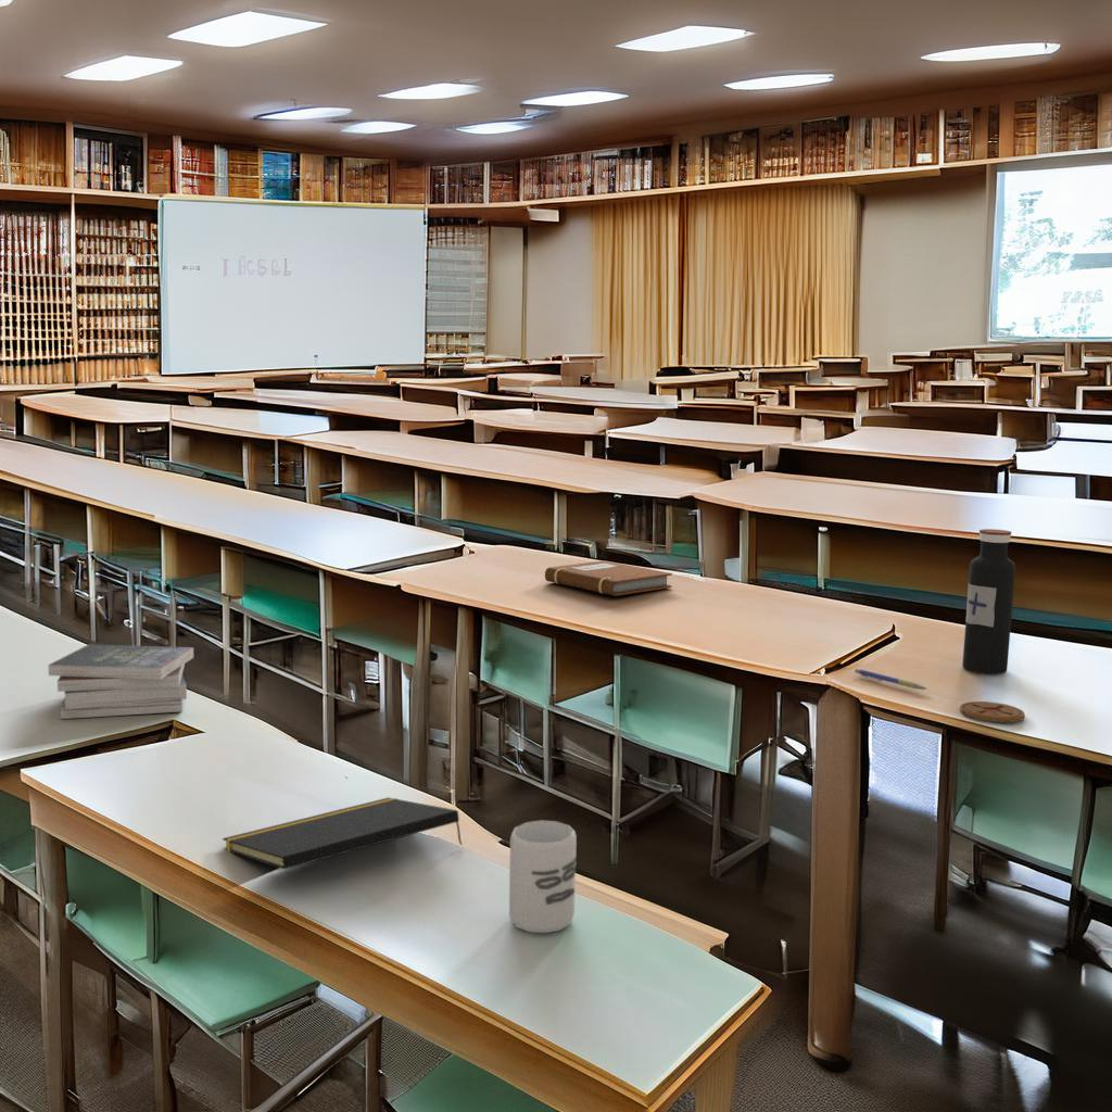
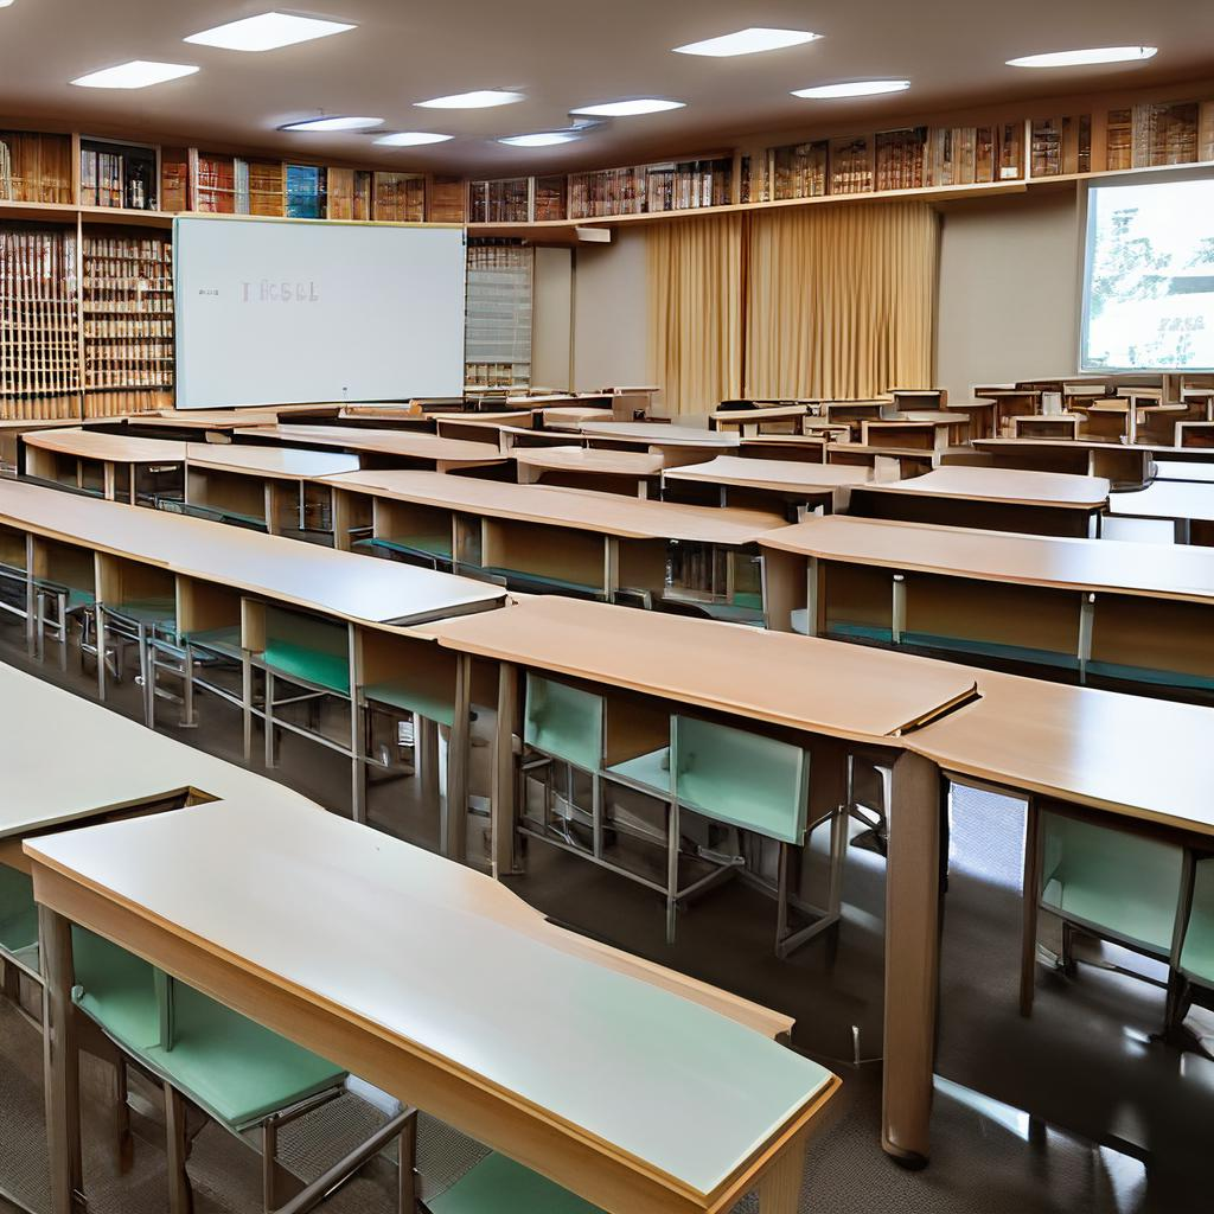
- cup (543, 876)
- notepad (341, 830)
- notebook (605, 577)
- coaster (991, 711)
- book (124, 679)
- pen (889, 679)
- water bottle (989, 601)
